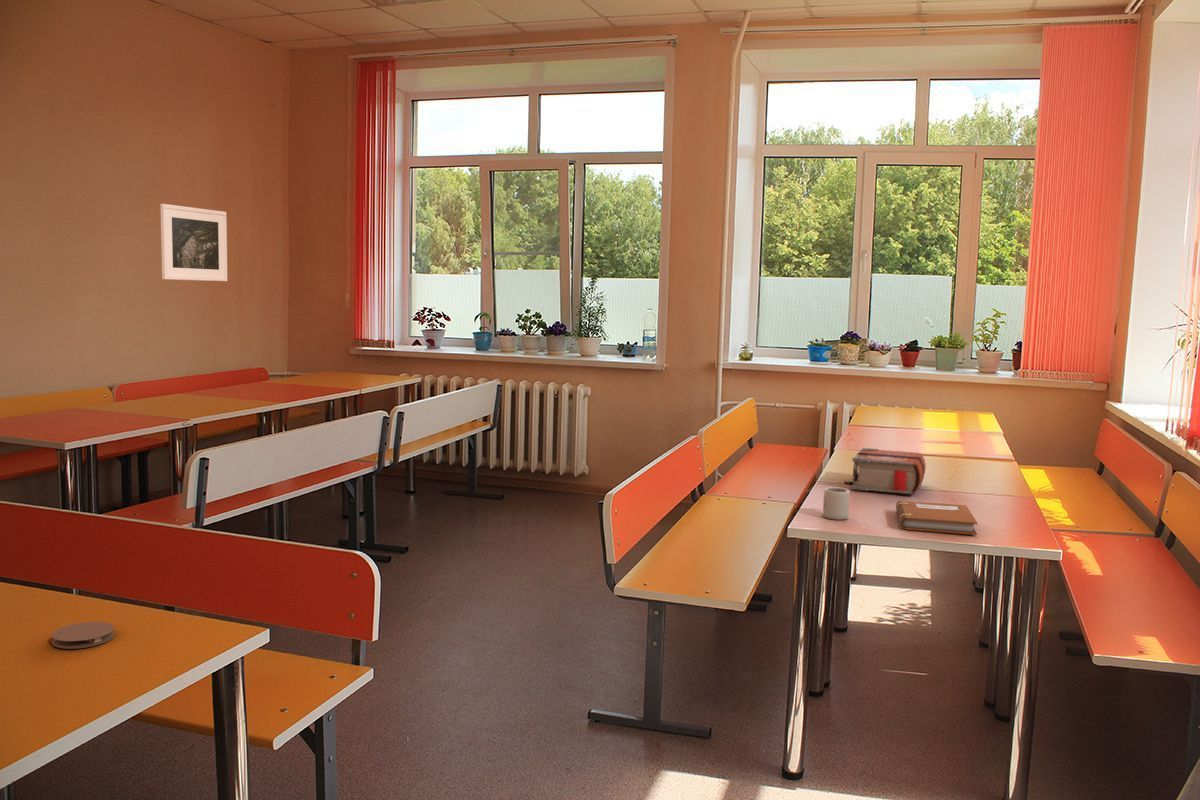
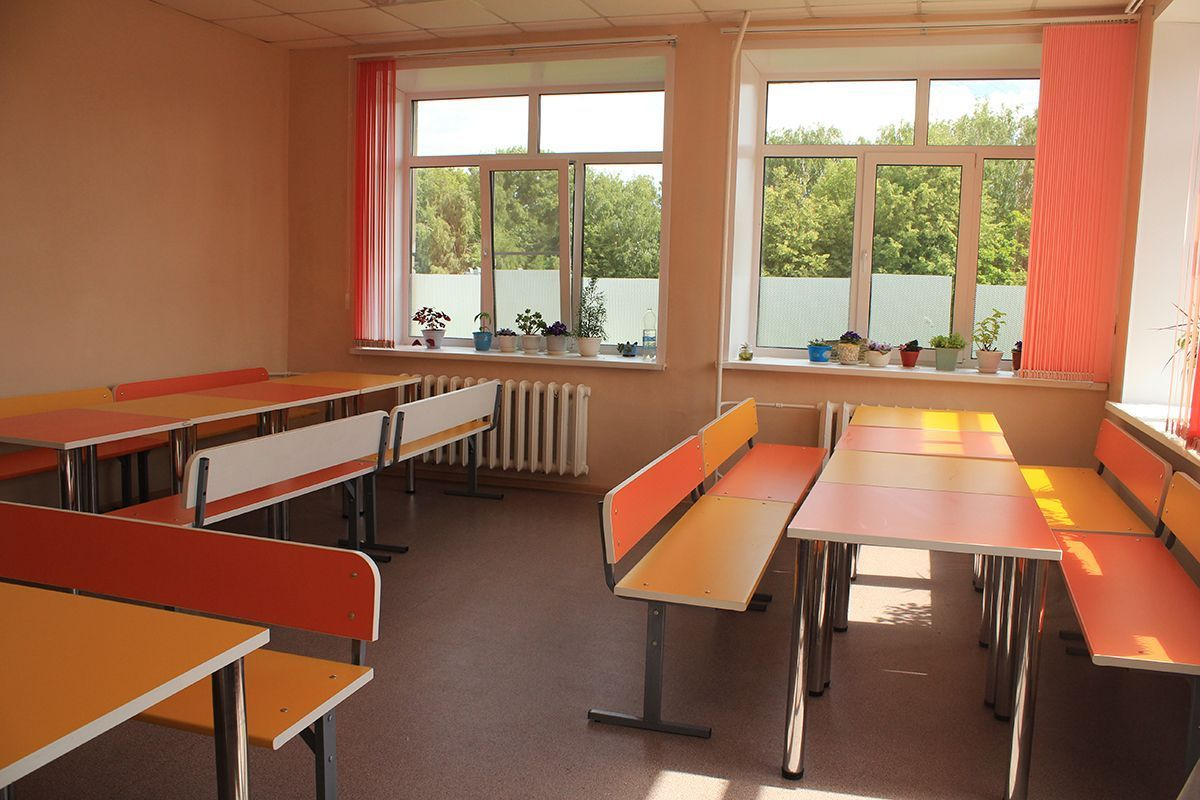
- coaster (83, 634)
- cup (837, 502)
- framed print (195, 244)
- bible (884, 470)
- notebook (934, 516)
